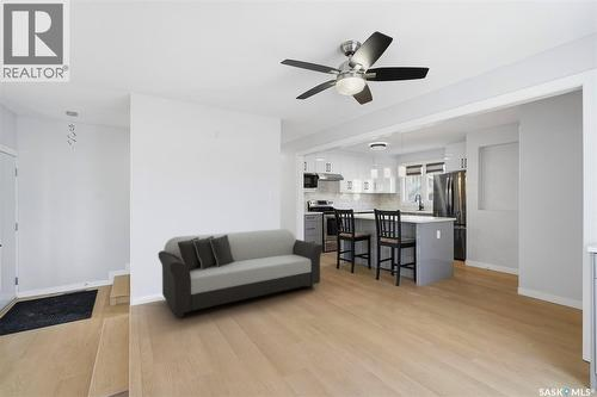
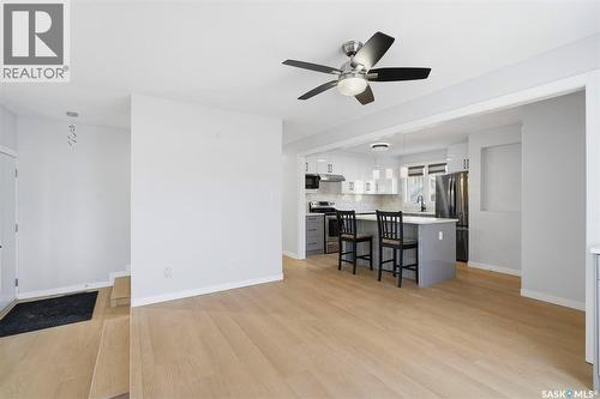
- sofa (246, 263)
